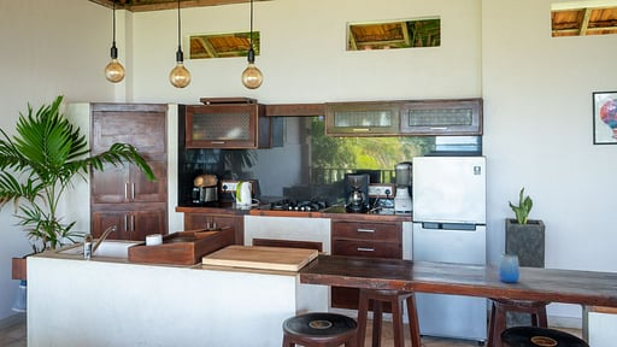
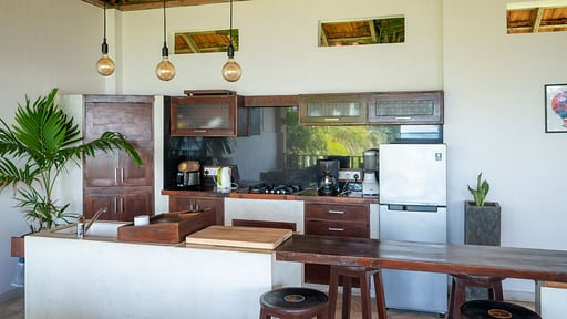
- cup (509, 267)
